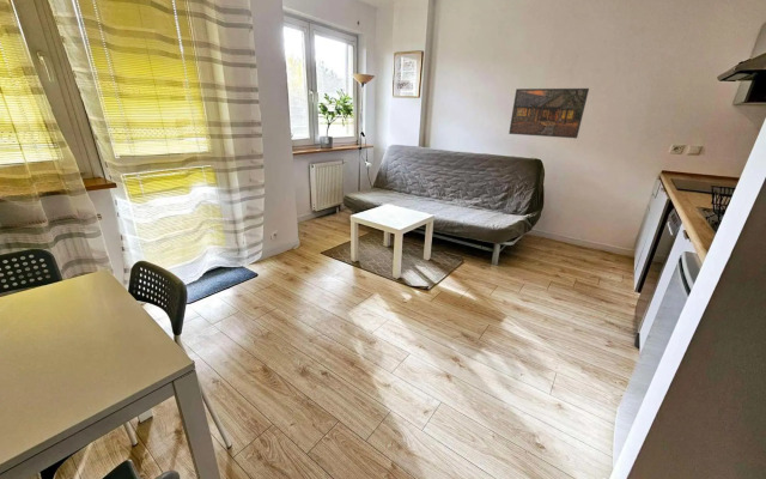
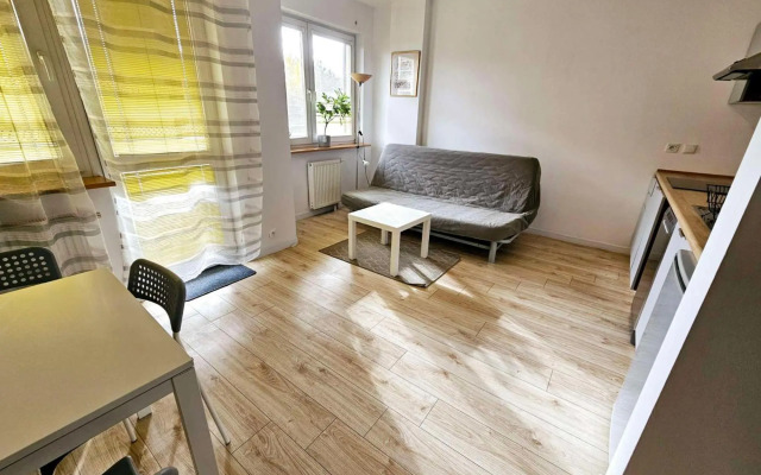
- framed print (546, 113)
